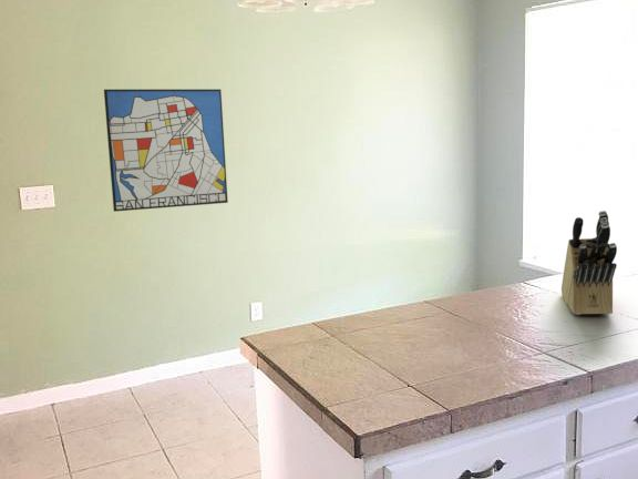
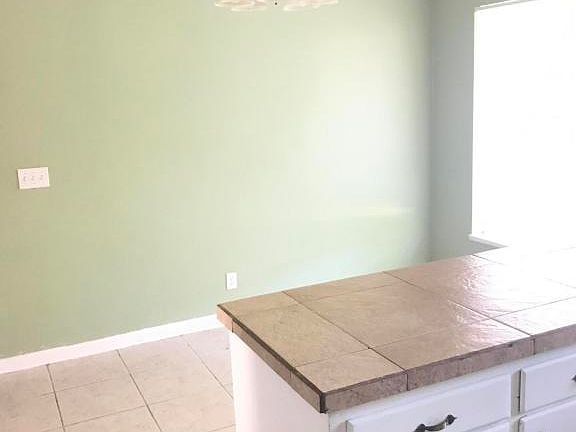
- knife block (587, 258)
- wall art (168, 149)
